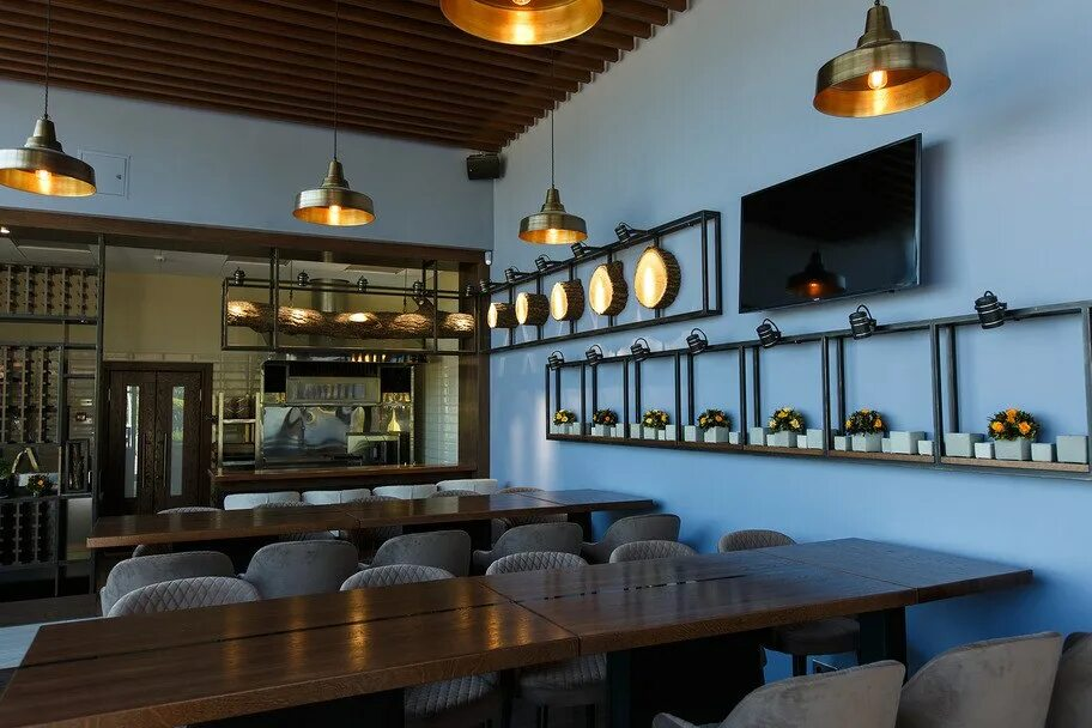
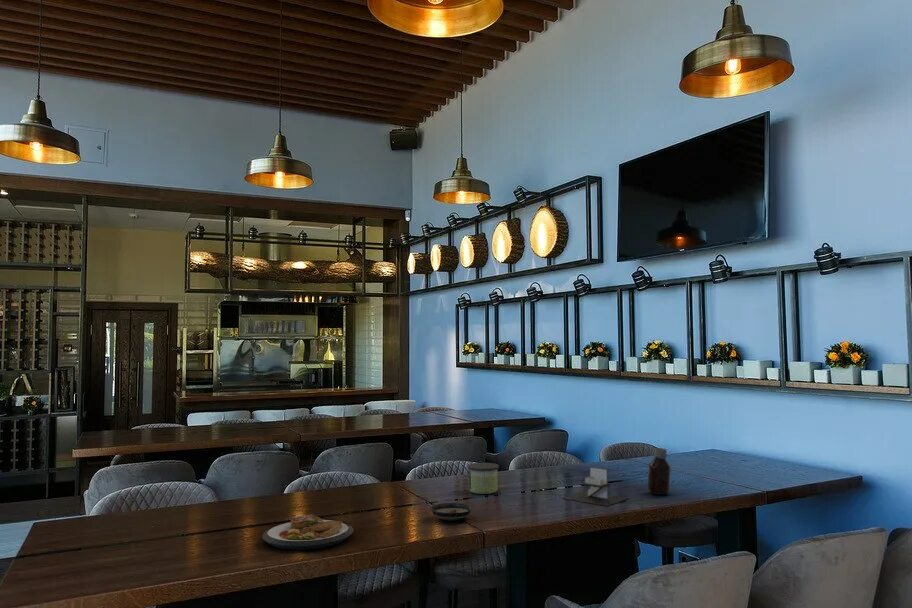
+ bottle (658, 470)
+ napkin holder (595, 483)
+ candle (483, 478)
+ saucer (451, 512)
+ plate (308, 529)
